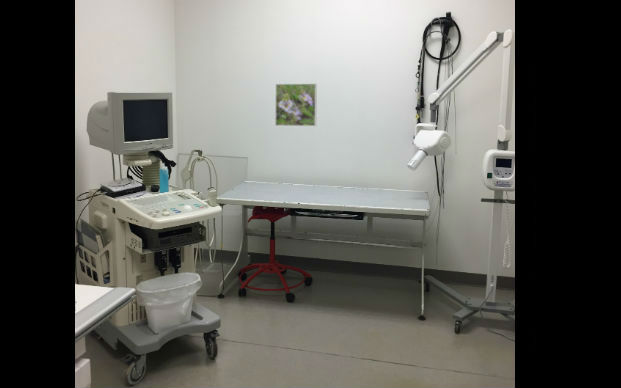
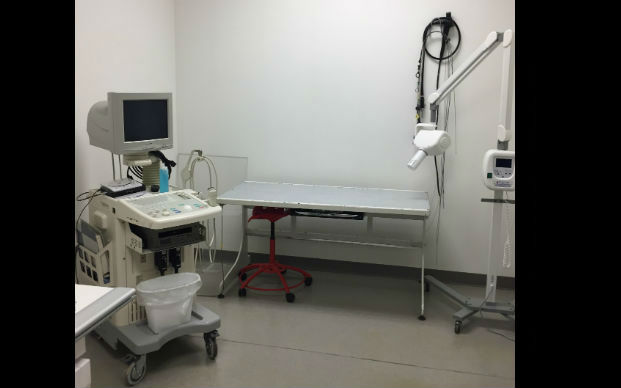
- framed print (295, 105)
